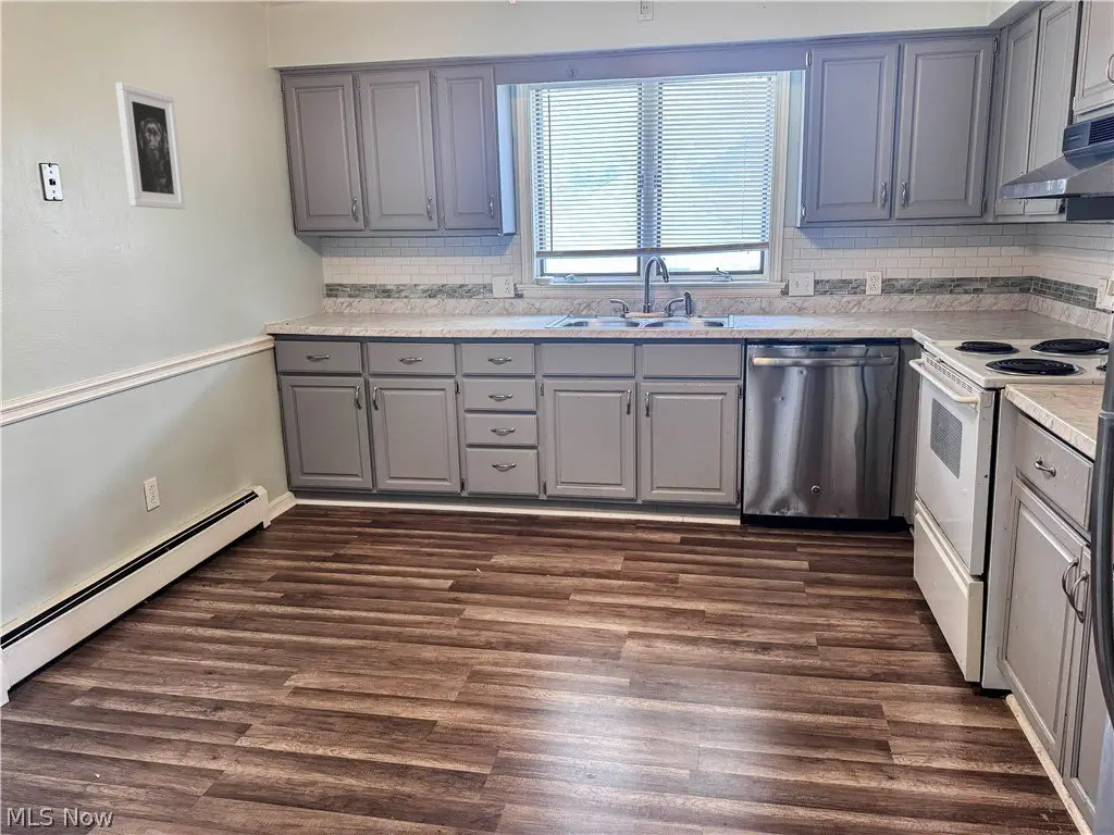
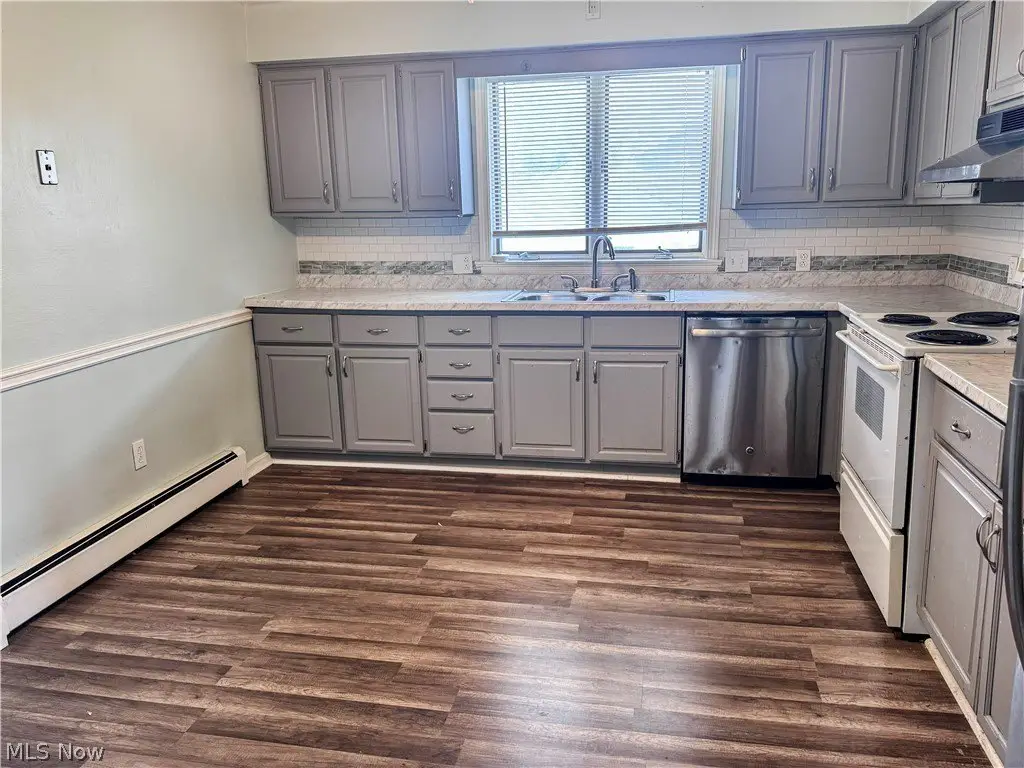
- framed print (152, 149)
